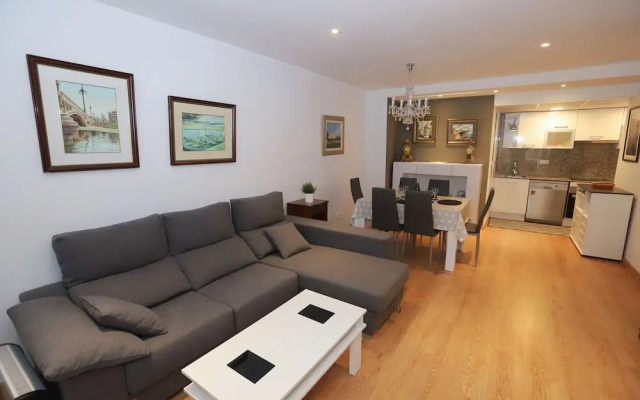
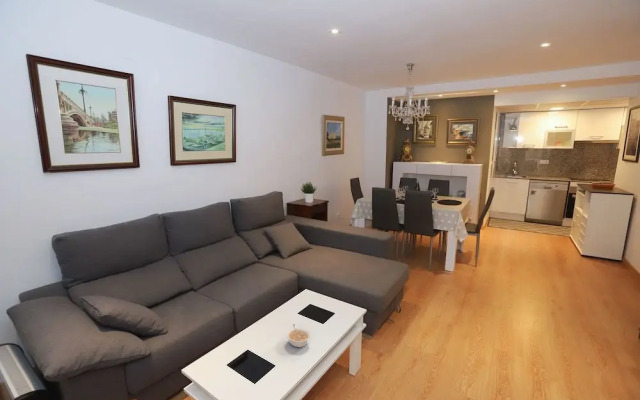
+ legume (297, 337)
